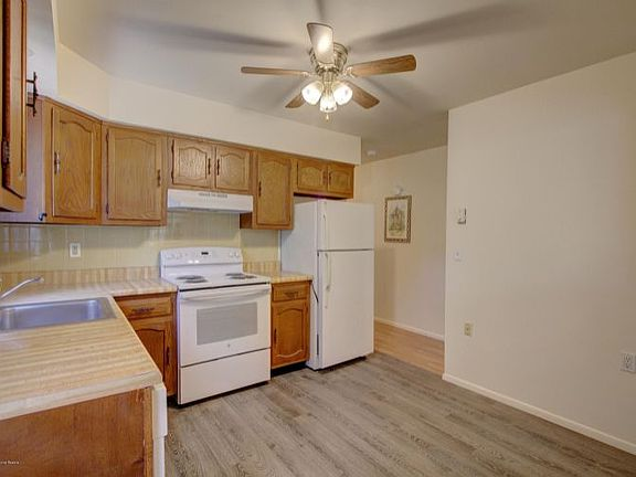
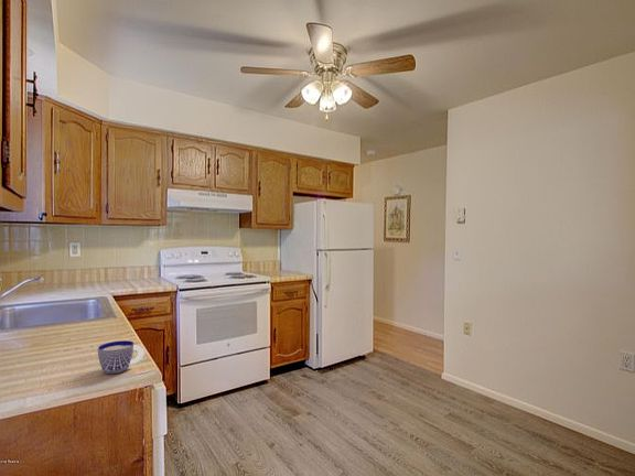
+ cup (121, 356)
